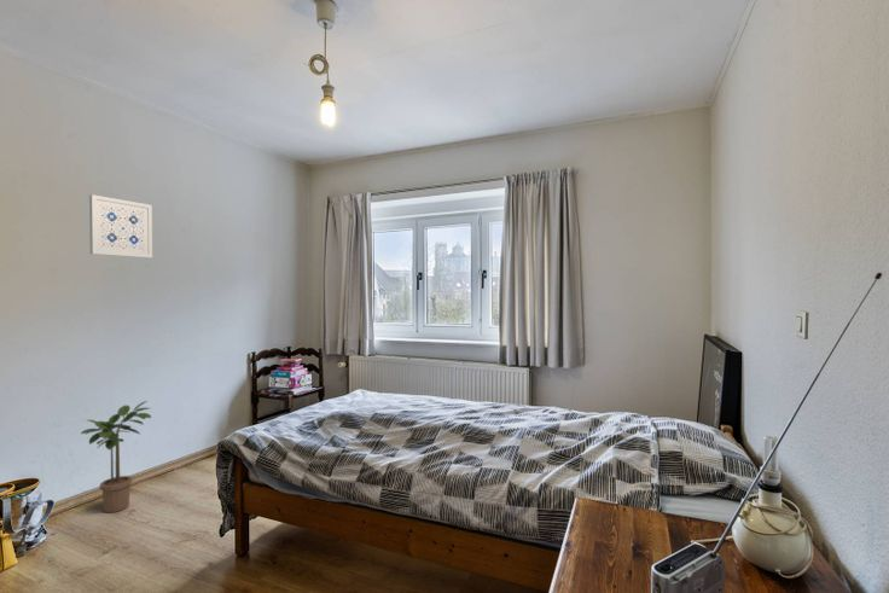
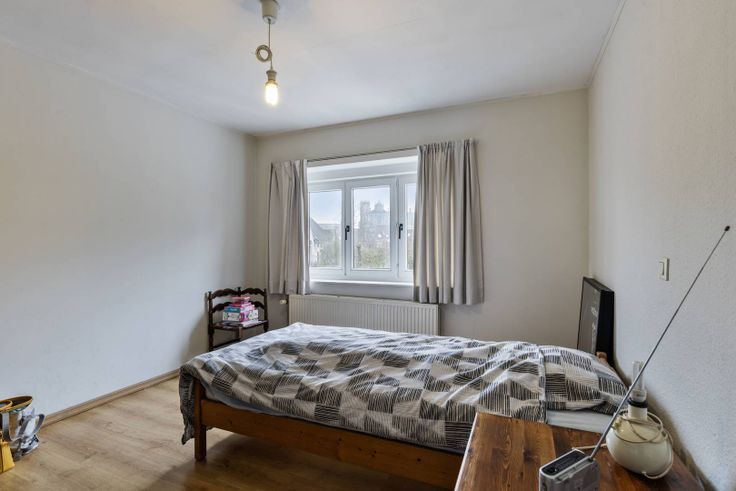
- potted plant (116, 455)
- wall art (122, 227)
